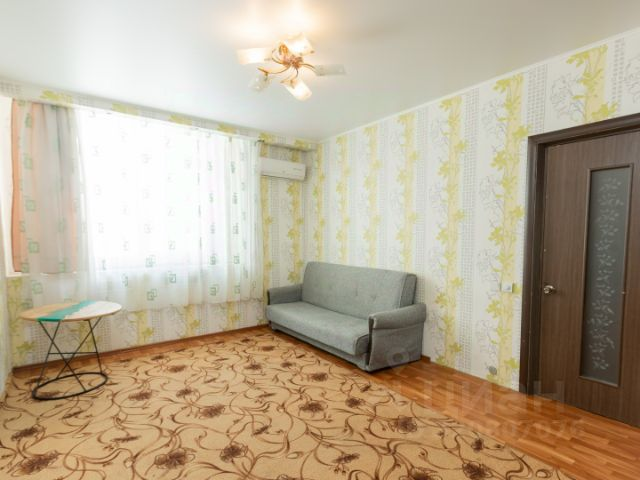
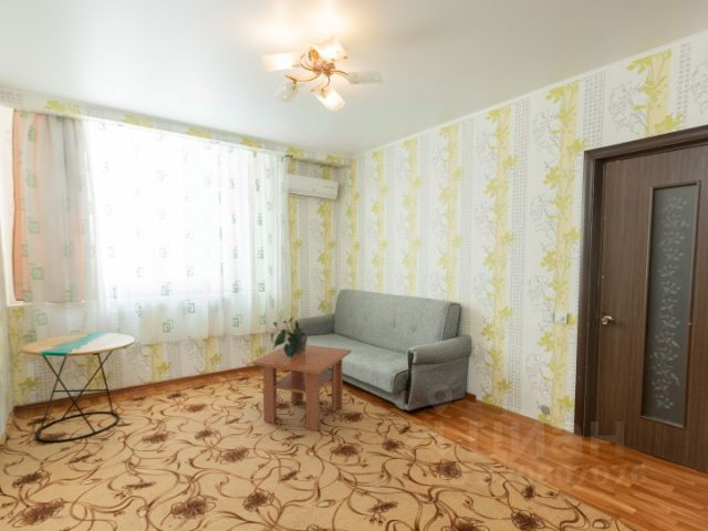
+ potted plant (290, 337)
+ coffee table (304, 384)
